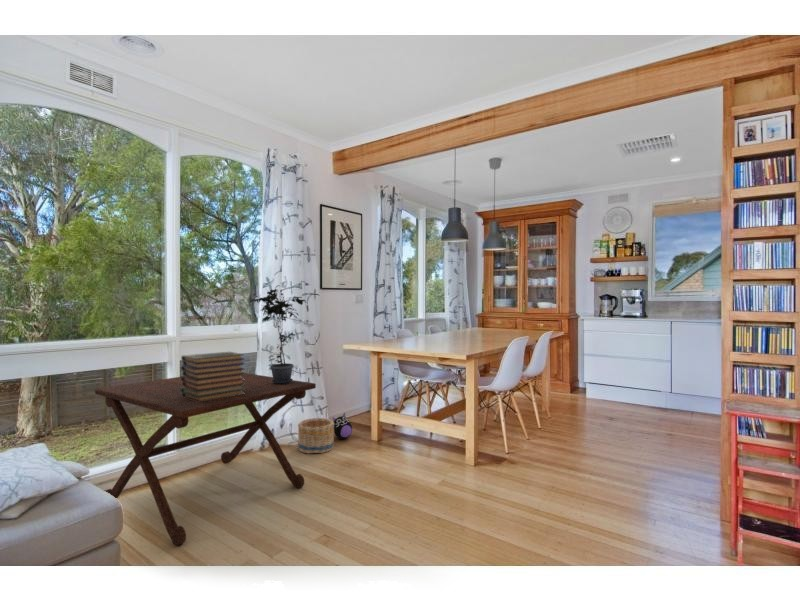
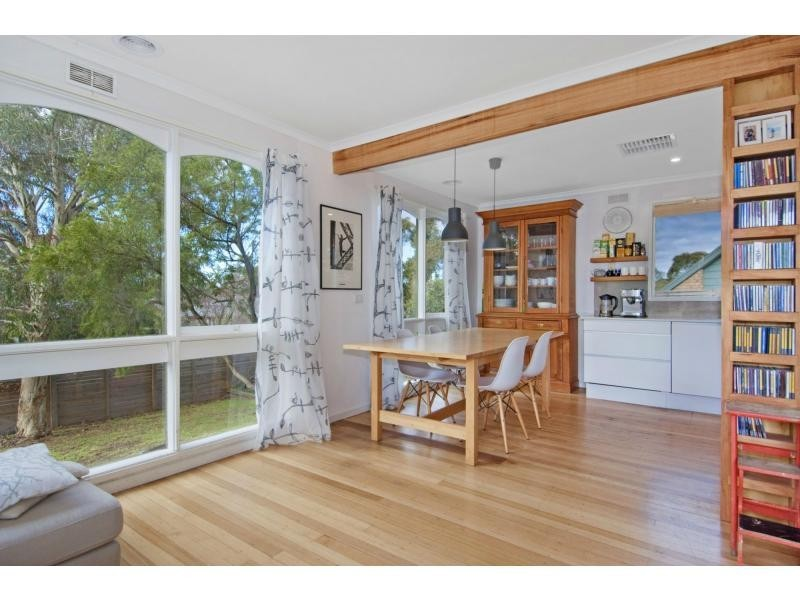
- side table (208, 440)
- plush toy (343, 425)
- book stack (213, 374)
- basket (316, 435)
- potted plant (279, 333)
